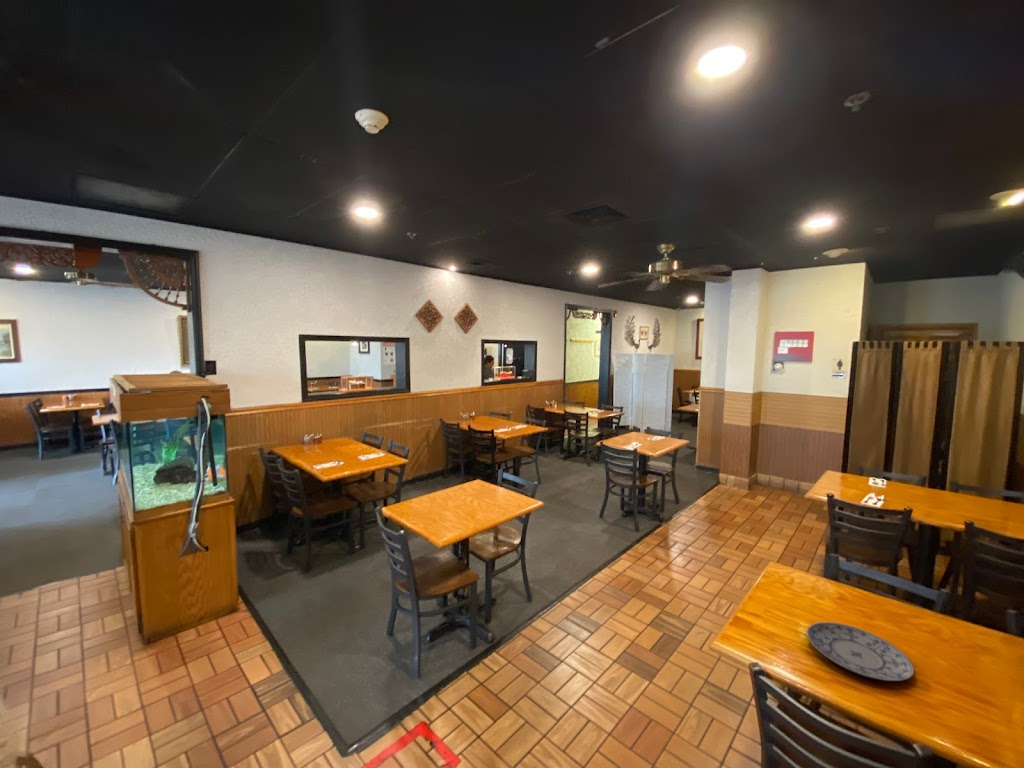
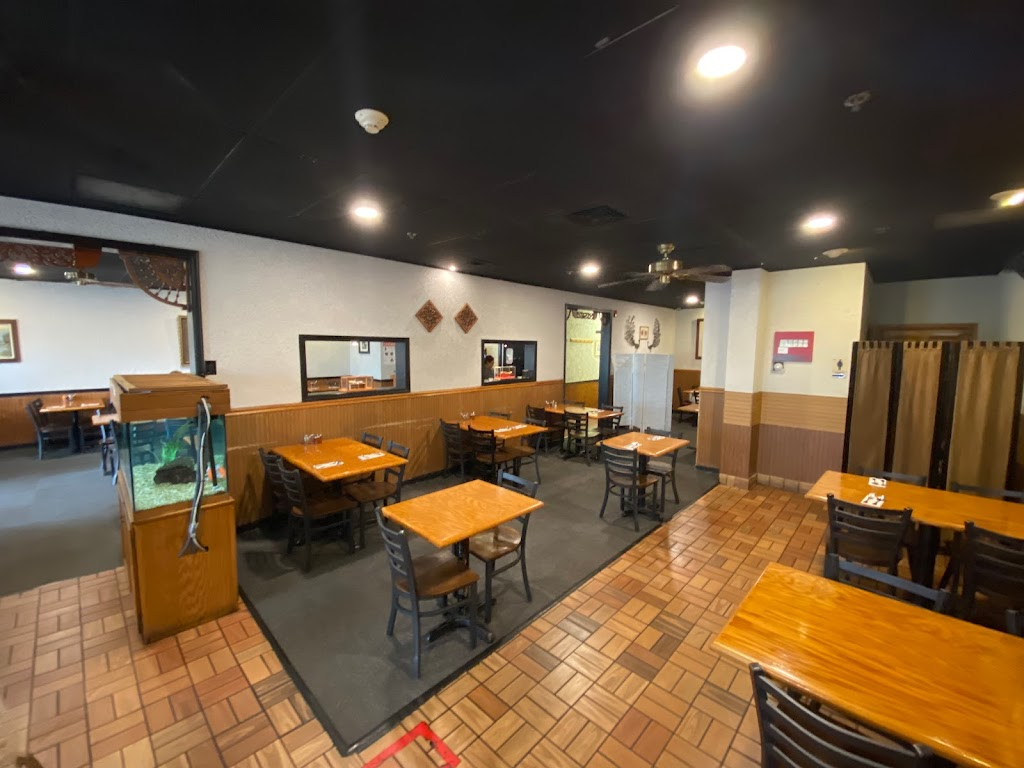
- plate (856, 652)
